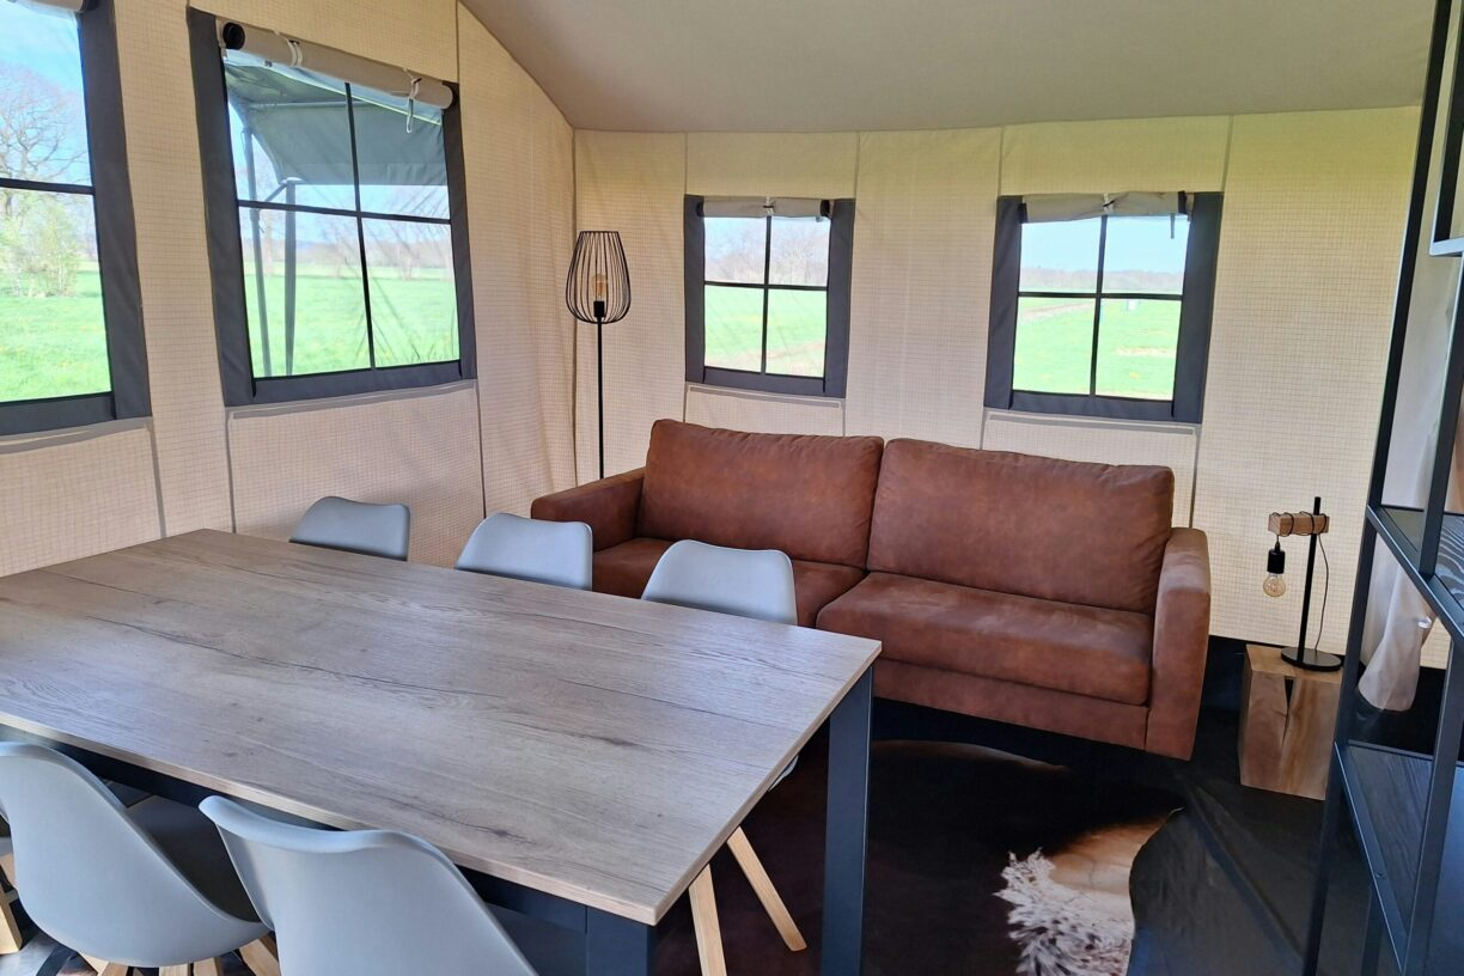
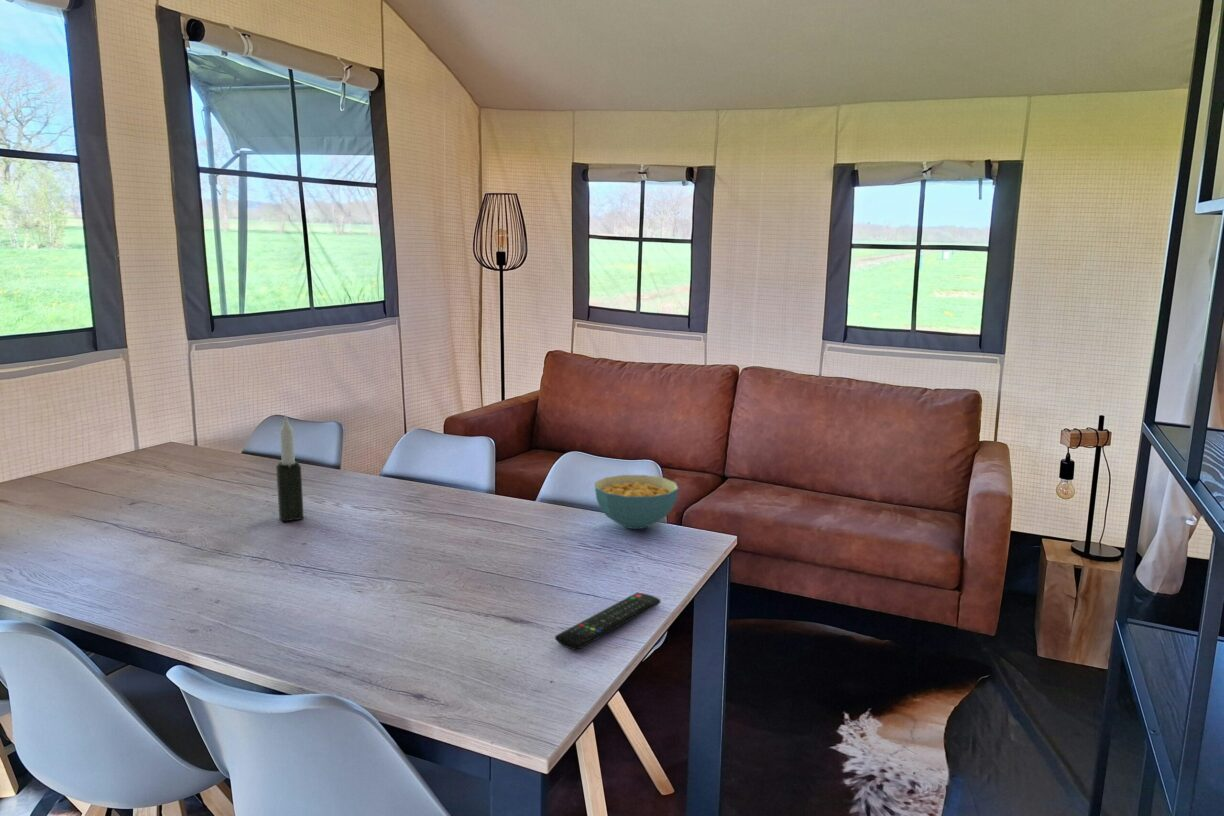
+ candle (288, 467)
+ cereal bowl (635, 505)
+ remote control (611, 619)
